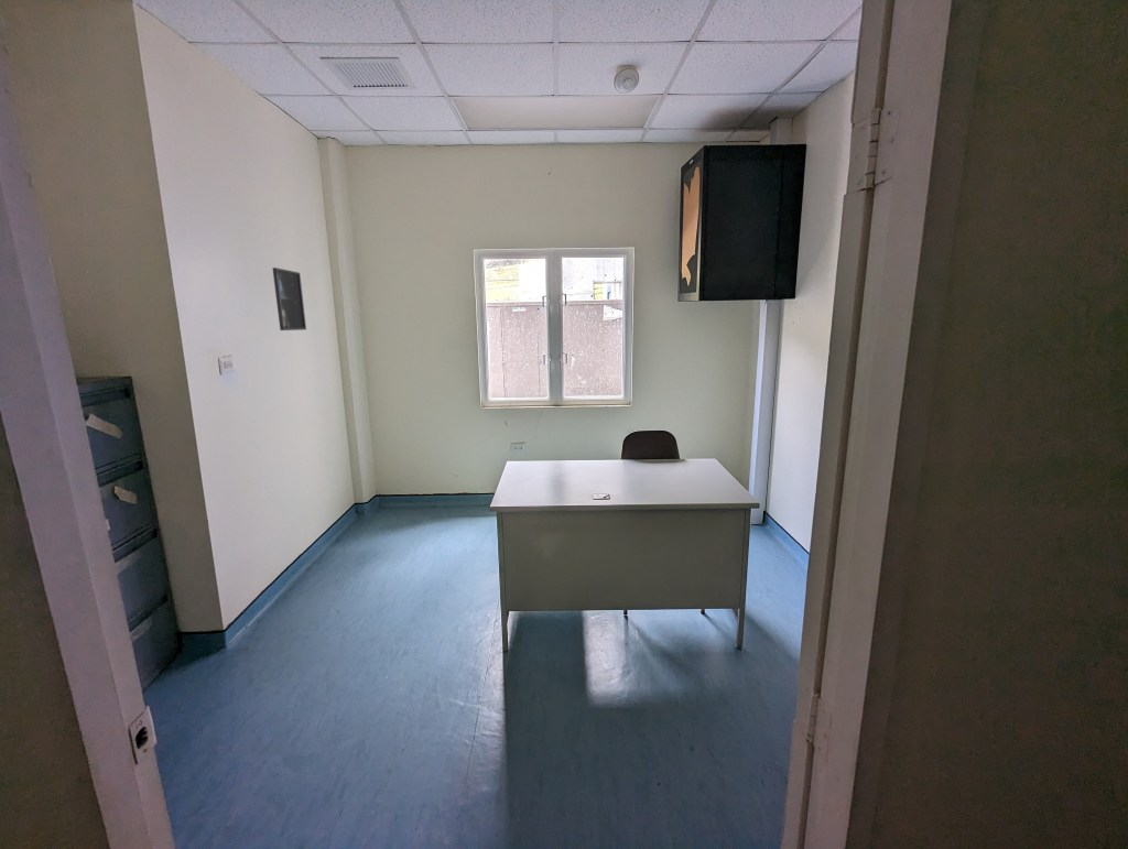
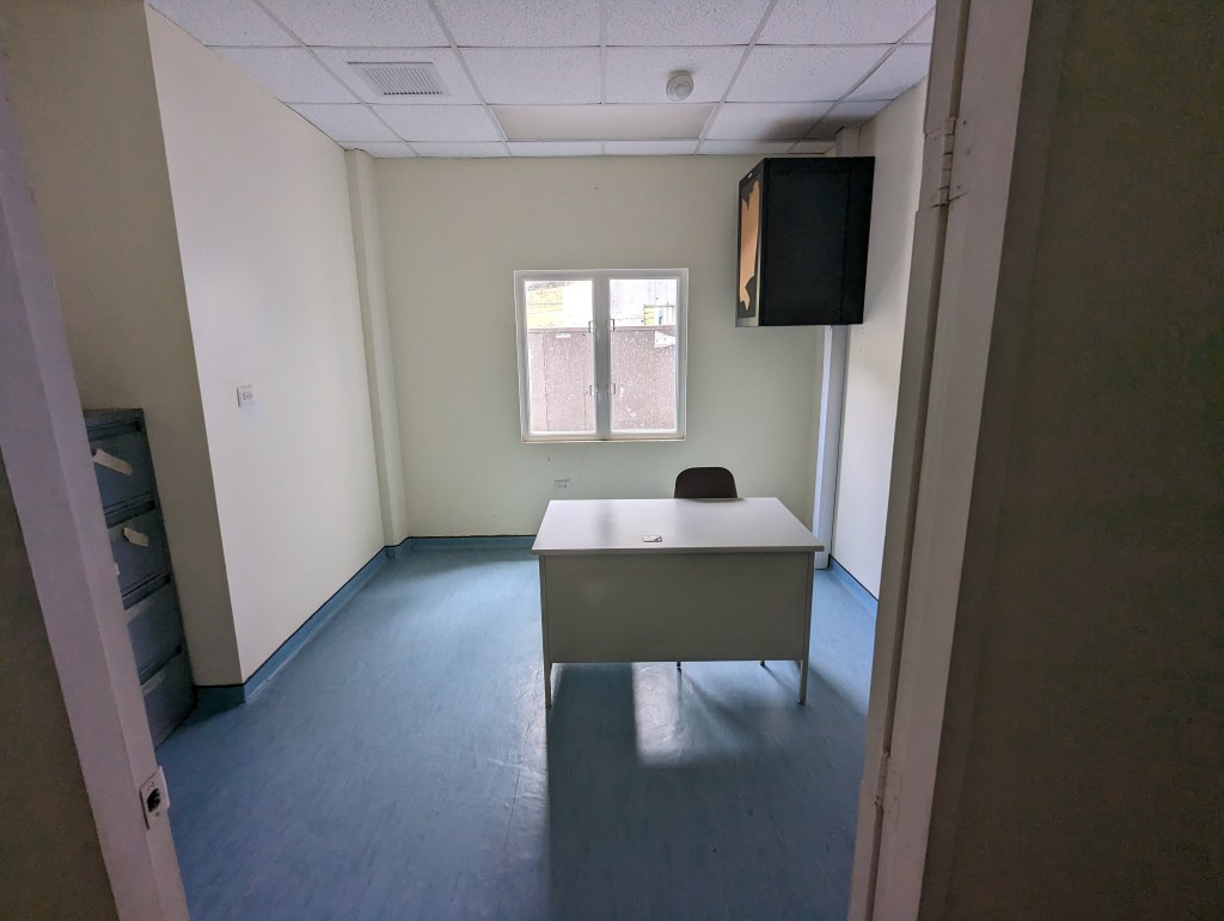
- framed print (290, 300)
